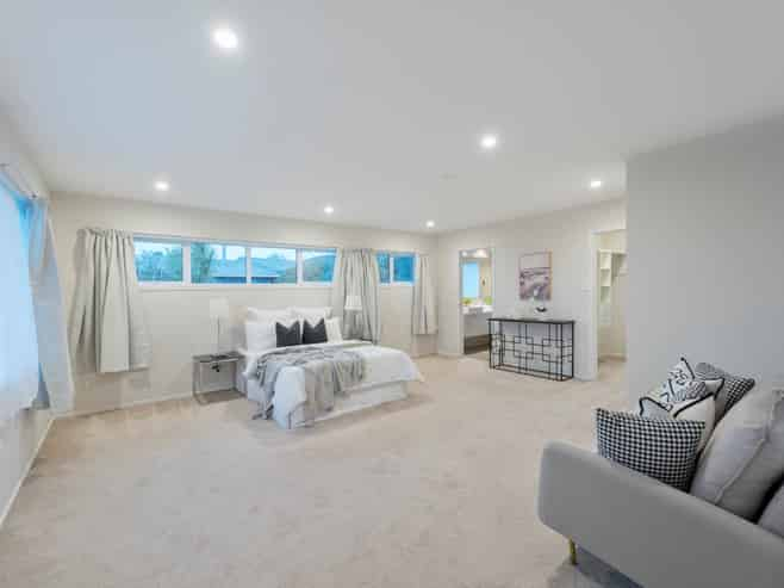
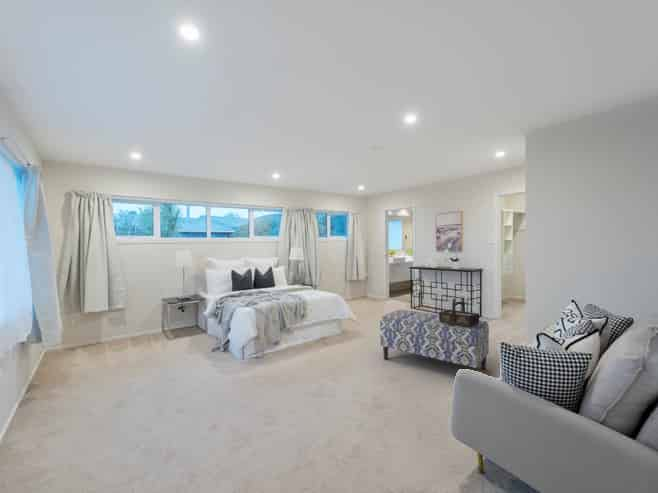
+ bench (432, 341)
+ decorative box (459, 311)
